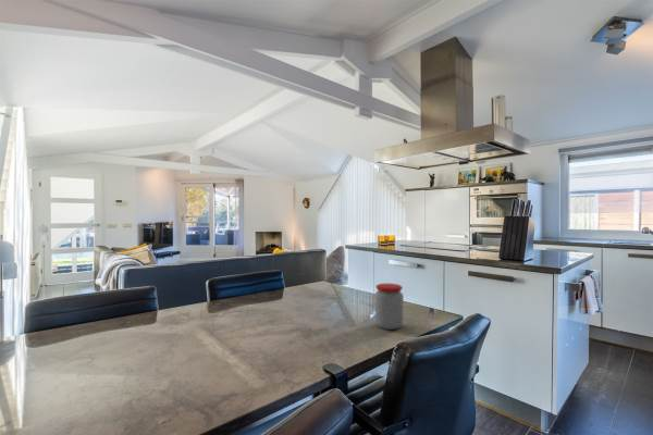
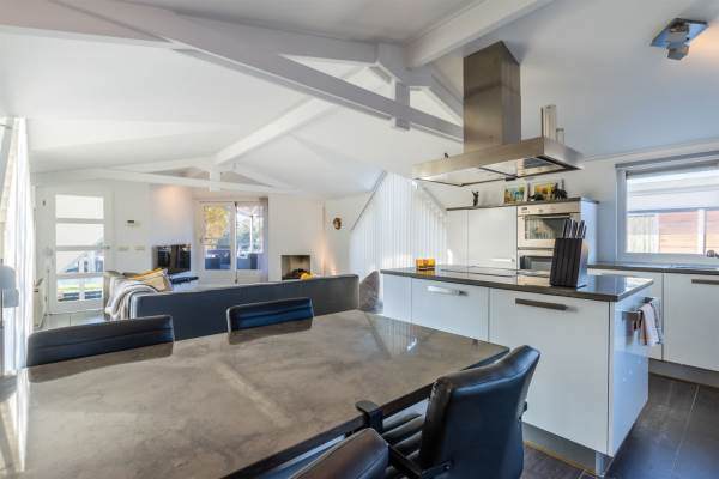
- jar (389, 304)
